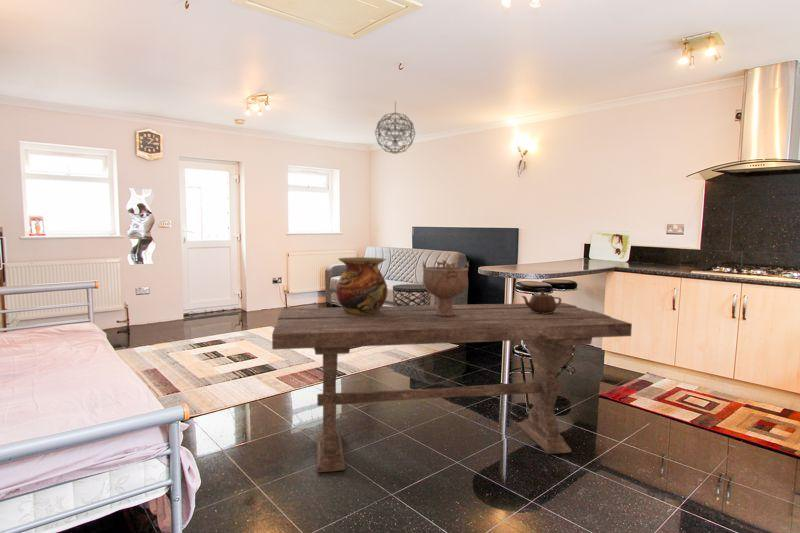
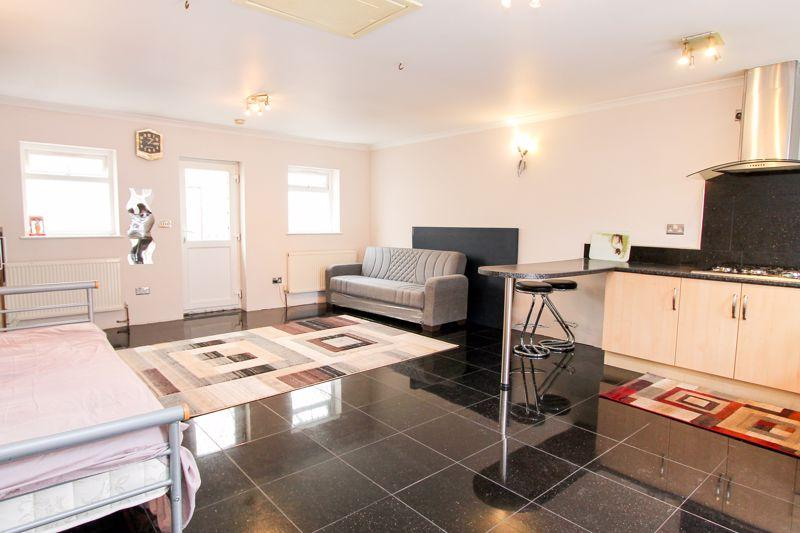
- pendant light (395, 127)
- teapot (541, 301)
- vase (361, 285)
- dining table (444, 388)
- decorative bowl (445, 287)
- side table (411, 305)
